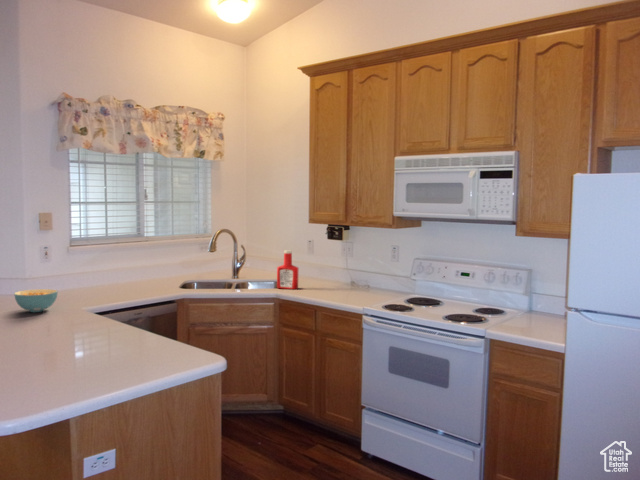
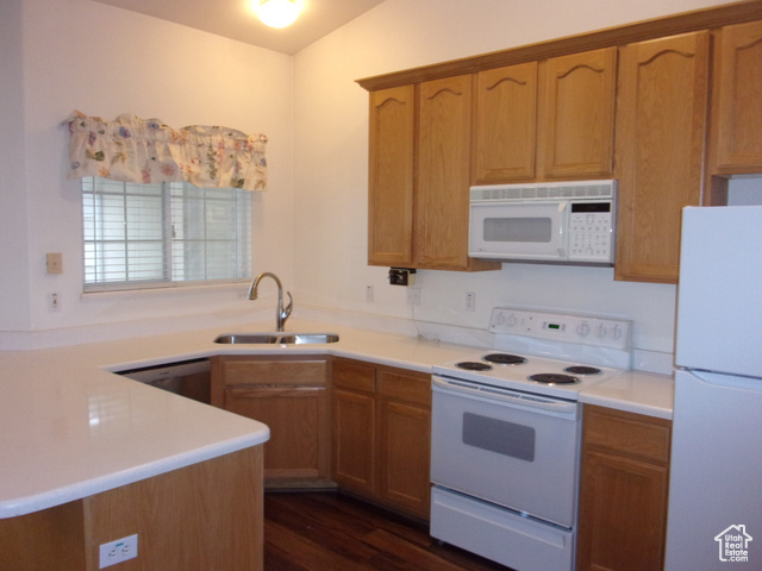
- soap bottle (287, 269)
- cereal bowl (36, 301)
